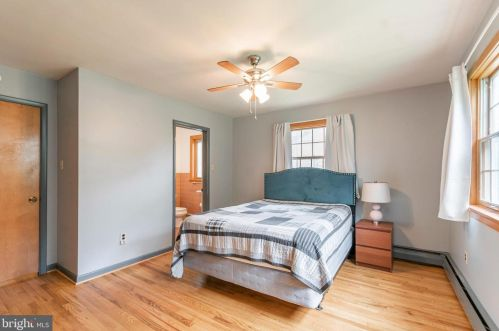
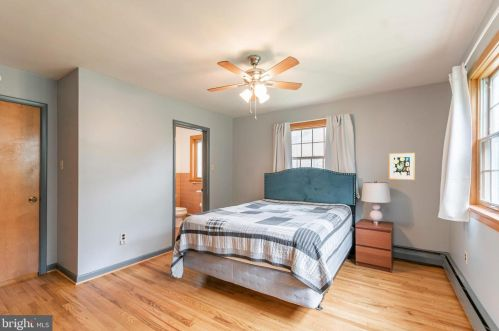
+ wall art (401, 166)
